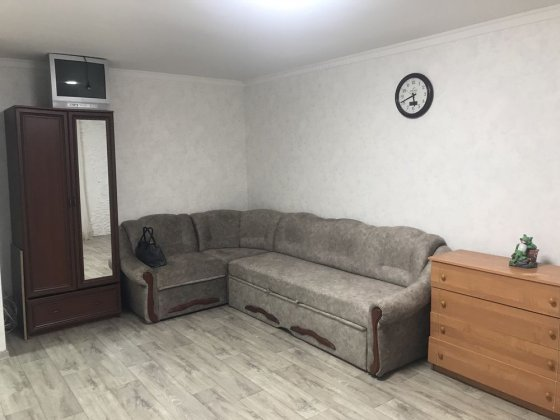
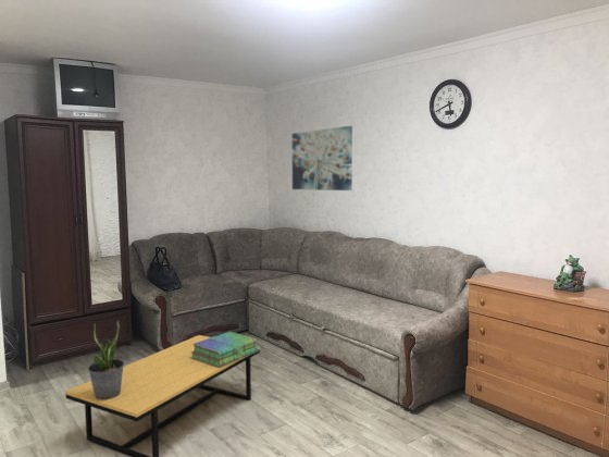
+ coffee table (174, 392)
+ potted plant (105, 358)
+ stack of books (225, 347)
+ wall art (320, 160)
